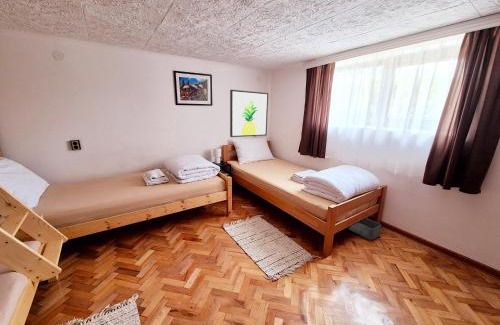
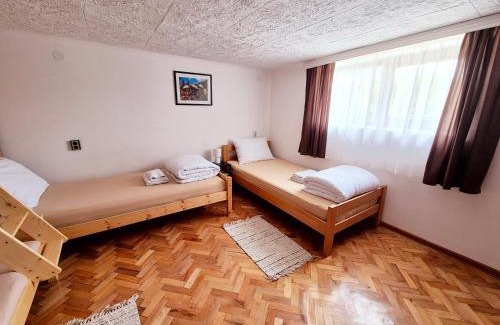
- wall art (249, 114)
- storage bin (364, 226)
